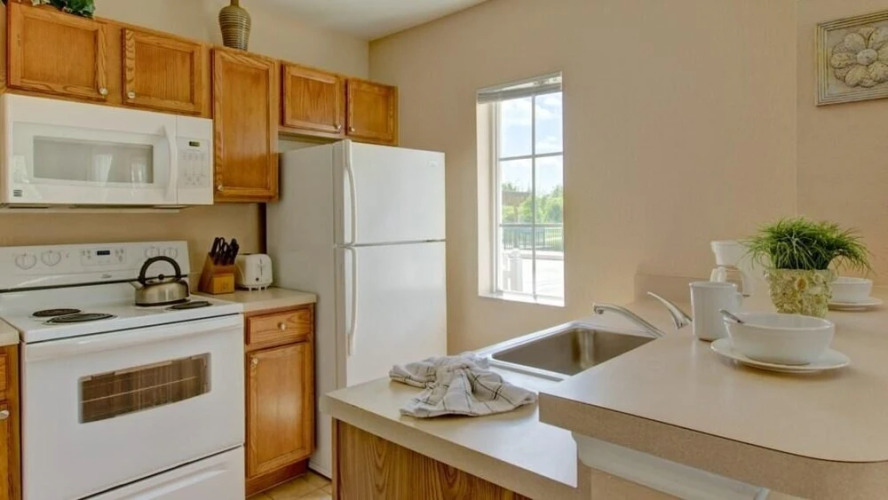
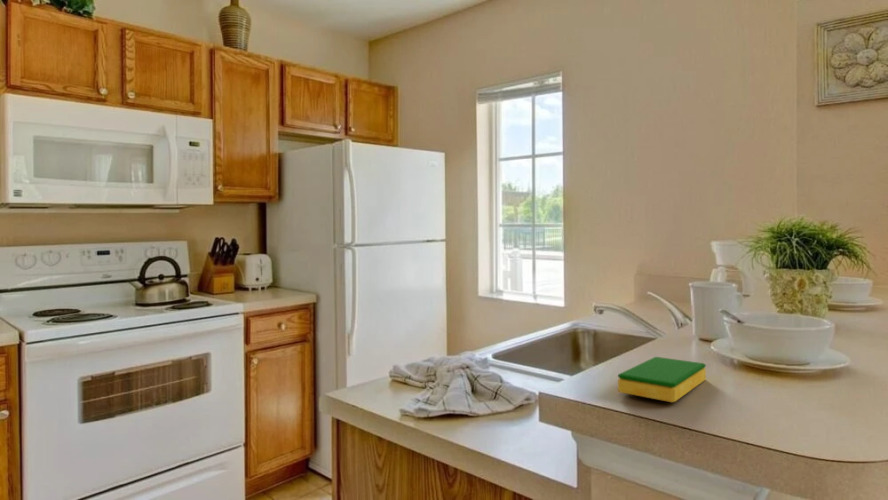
+ dish sponge (663, 377)
